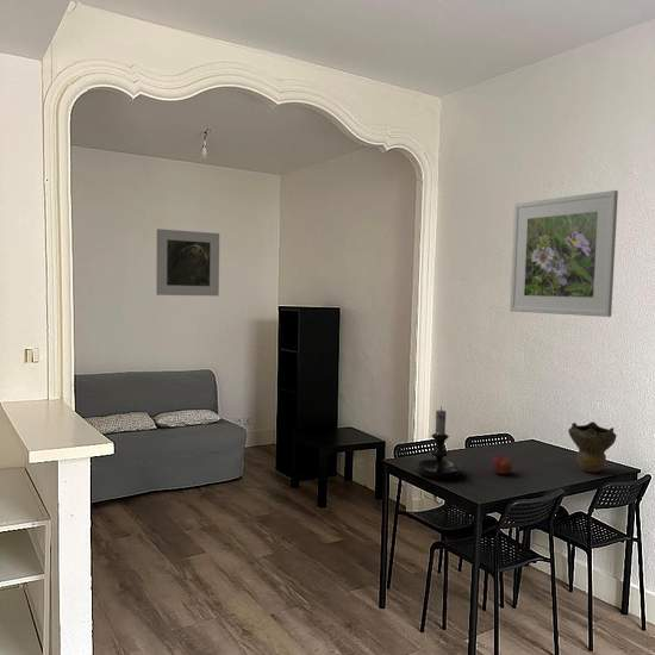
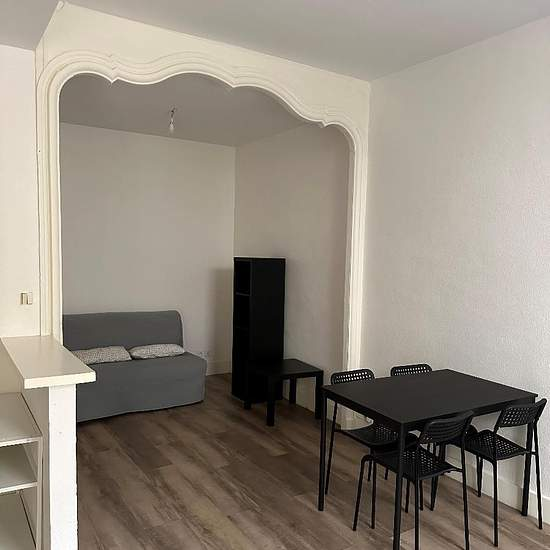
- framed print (559, 256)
- decorative bowl (591, 448)
- candle holder (439, 439)
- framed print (188, 263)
- apple (501, 464)
